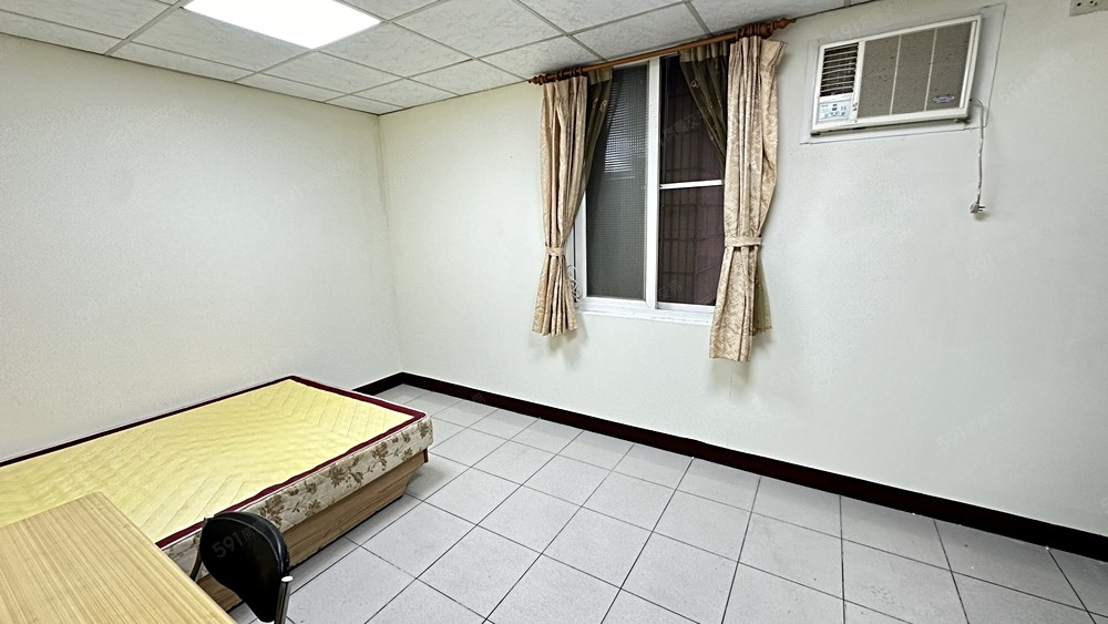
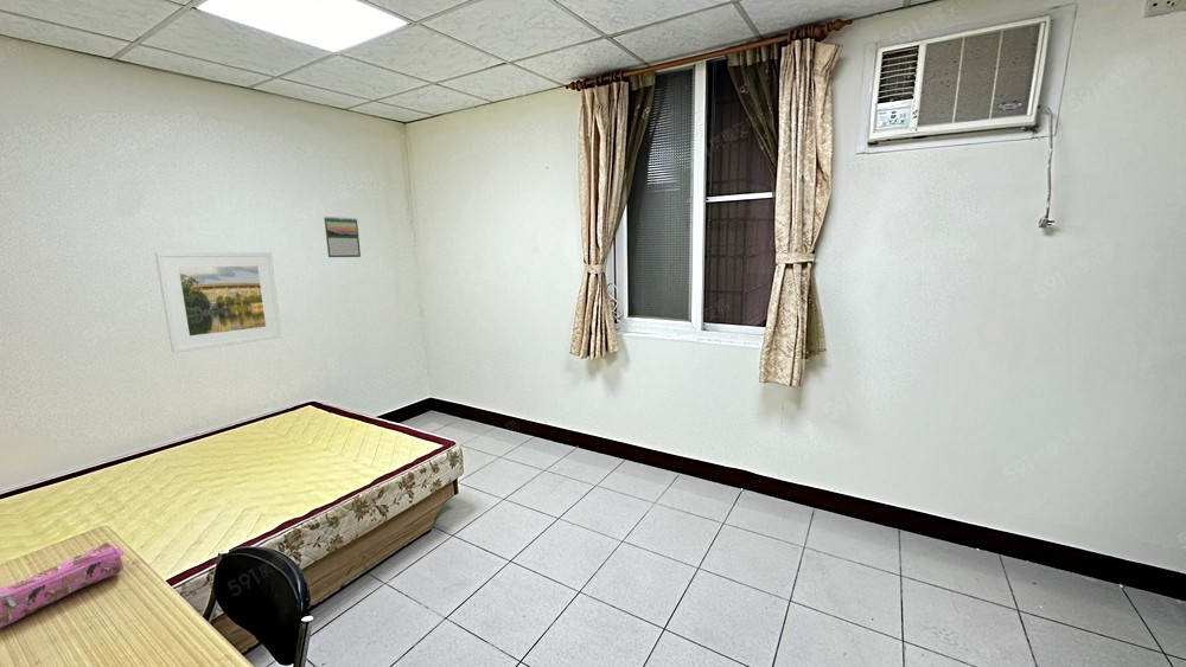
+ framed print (224, 299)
+ calendar (343, 237)
+ pencil case (56, 581)
